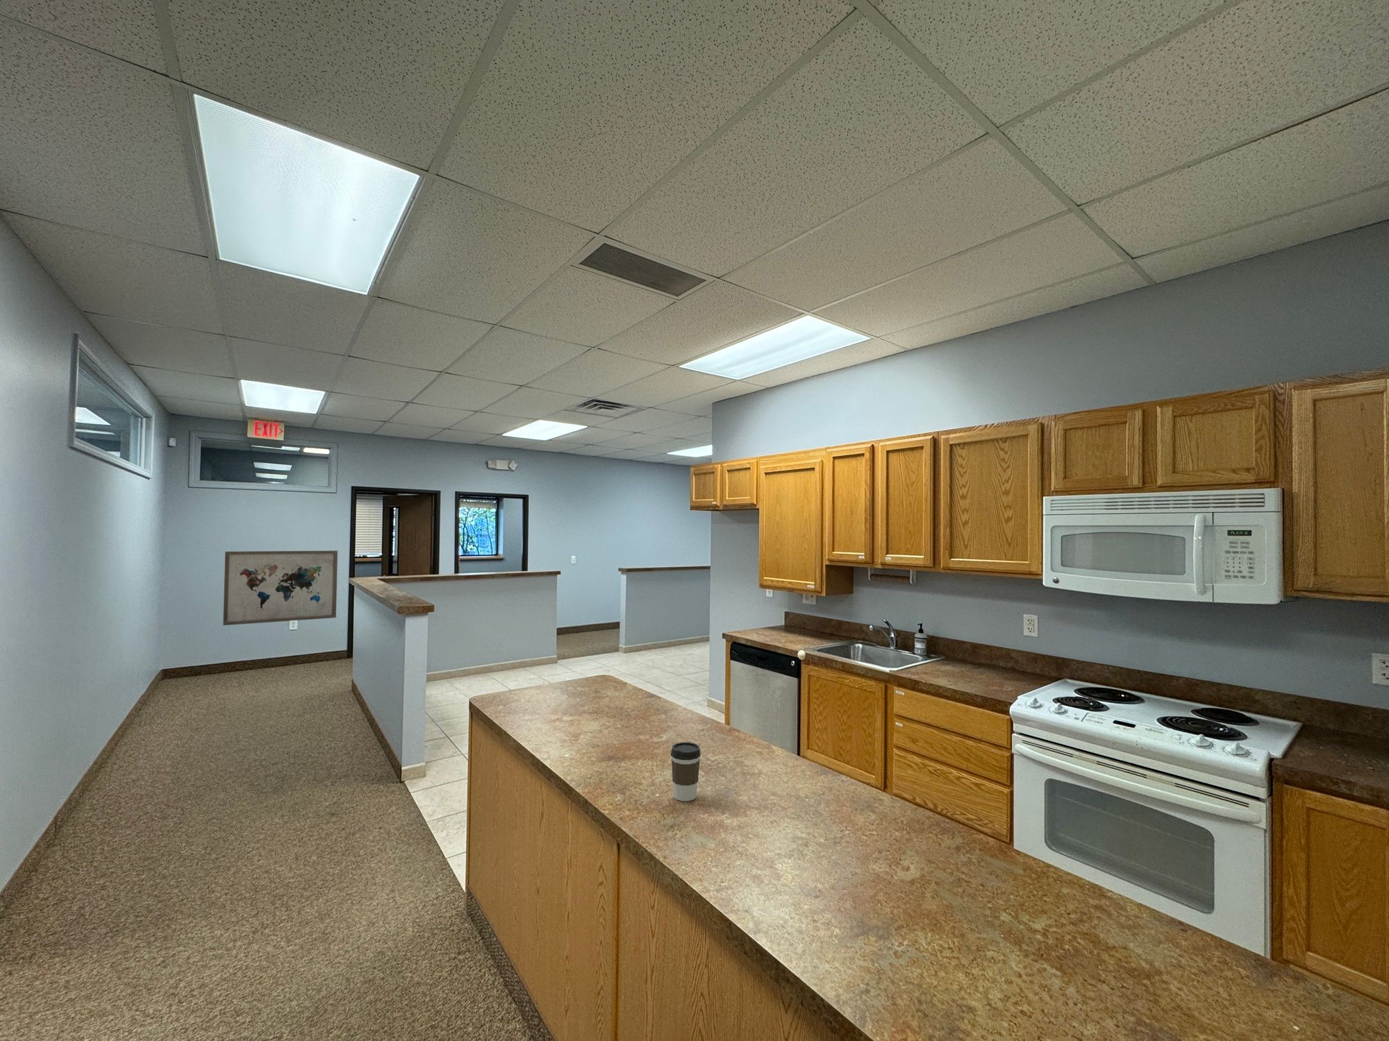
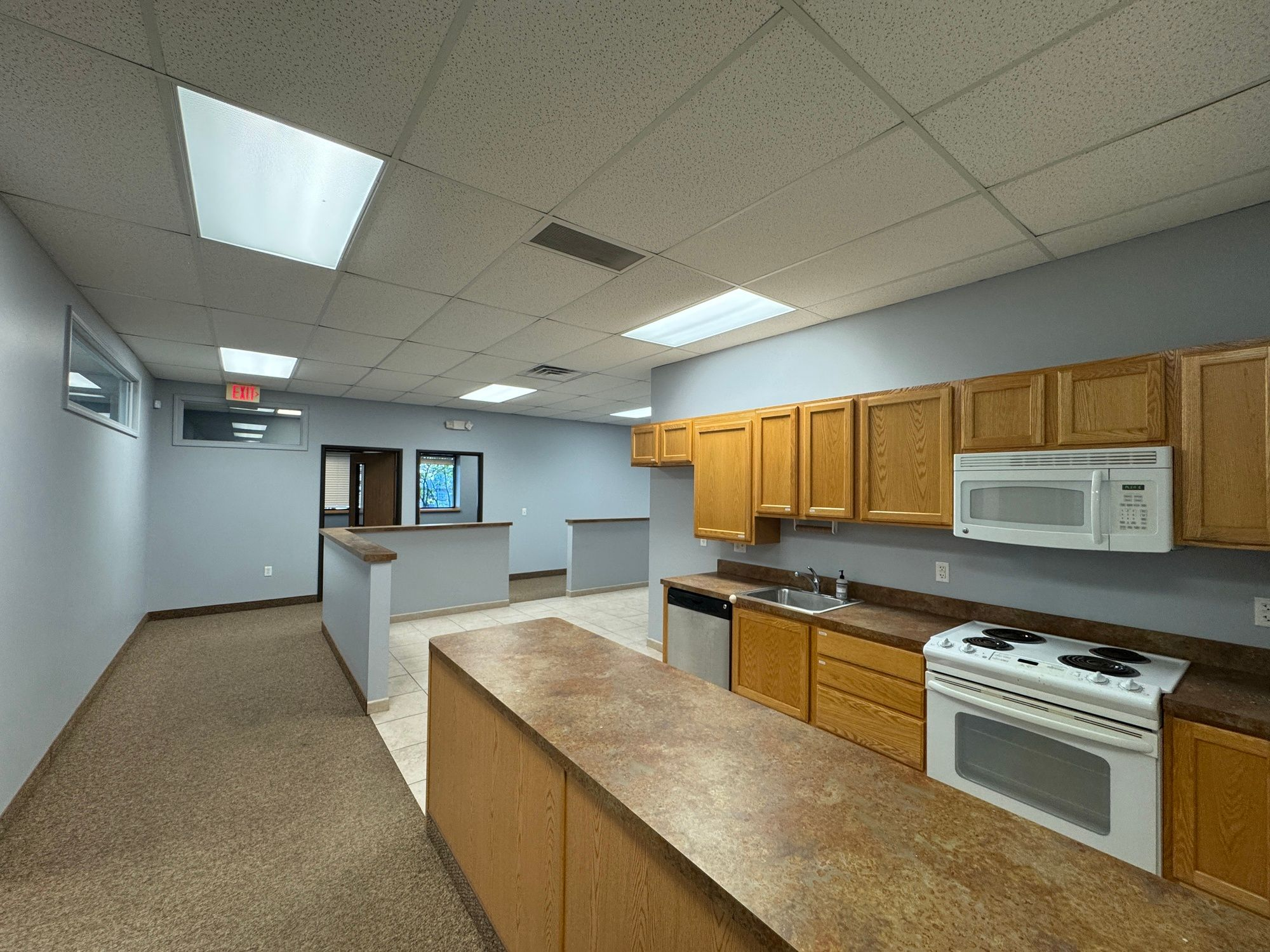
- coffee cup (686, 771)
- wall art (282, 586)
